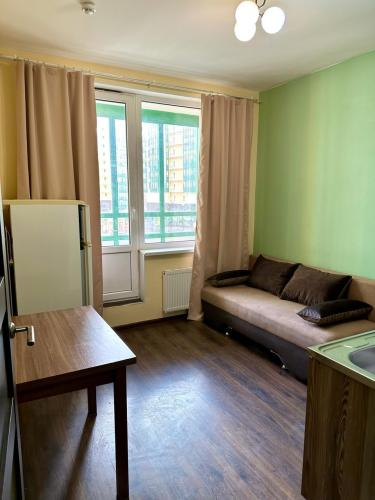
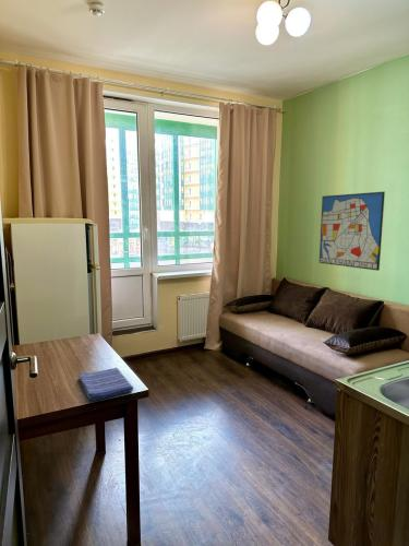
+ dish towel (105, 381)
+ wall art (348, 230)
